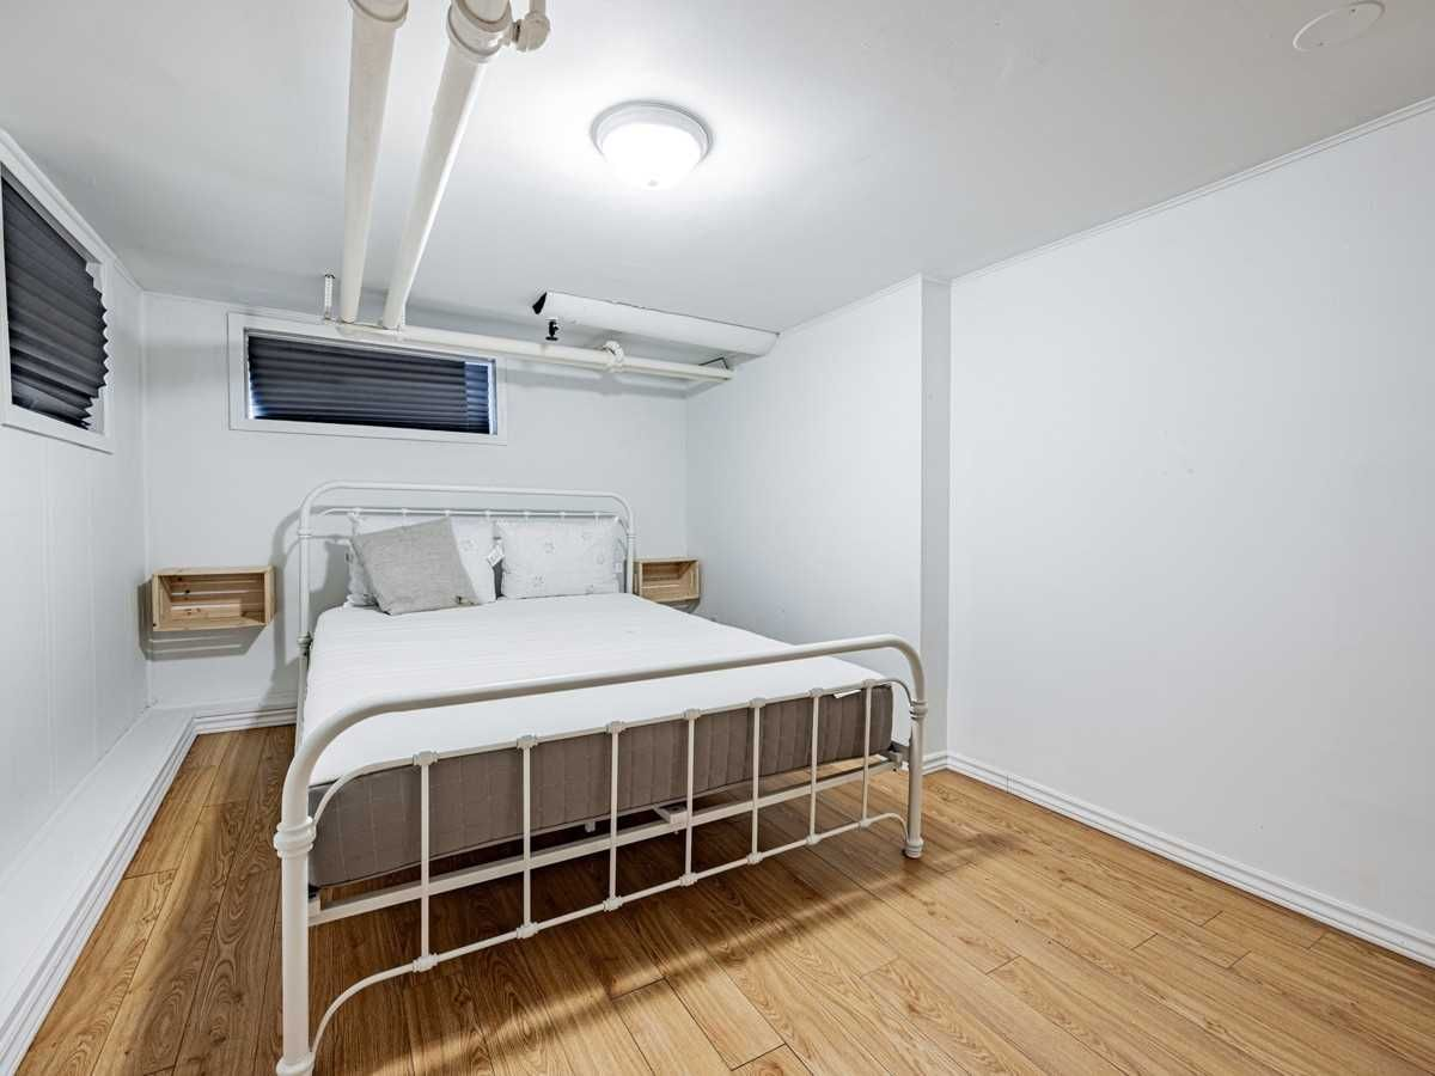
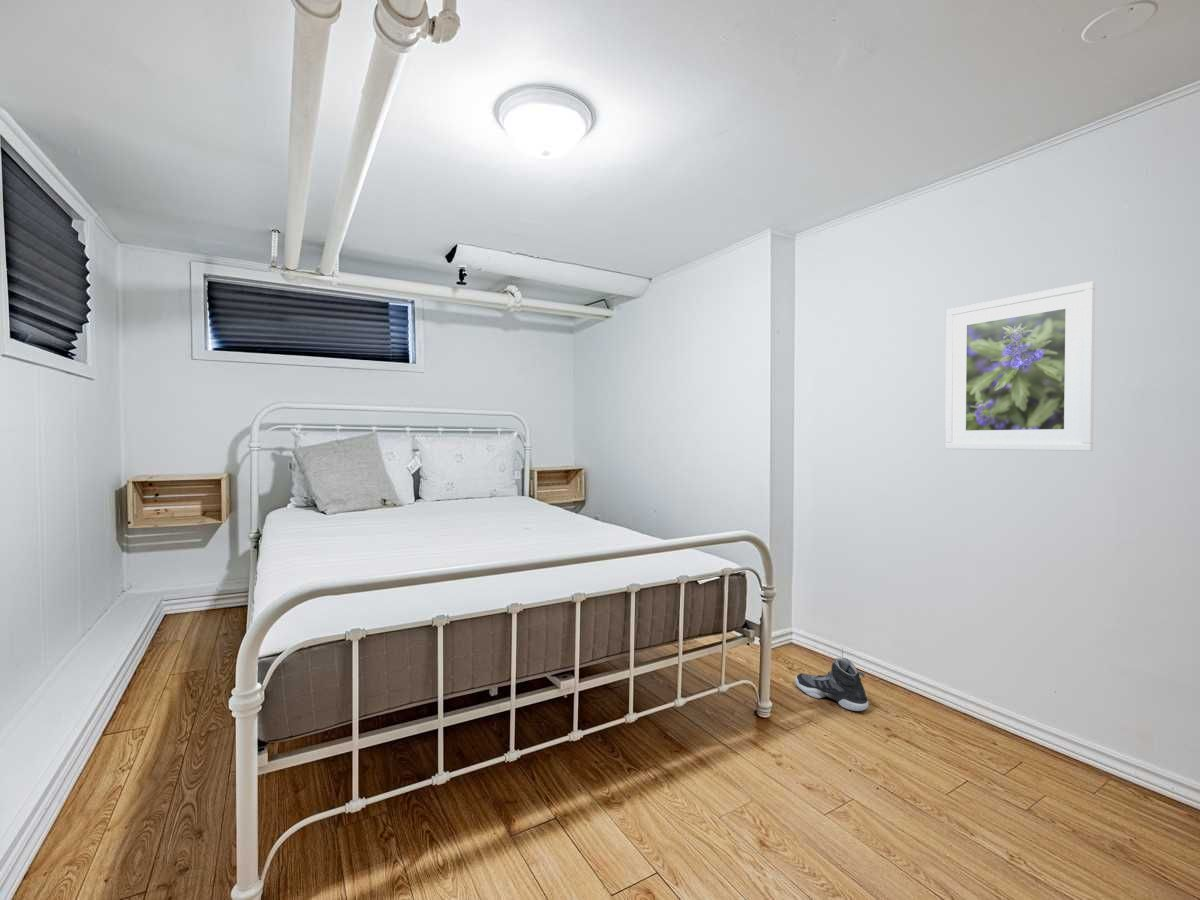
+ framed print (1012, 373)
+ sneaker (830, 677)
